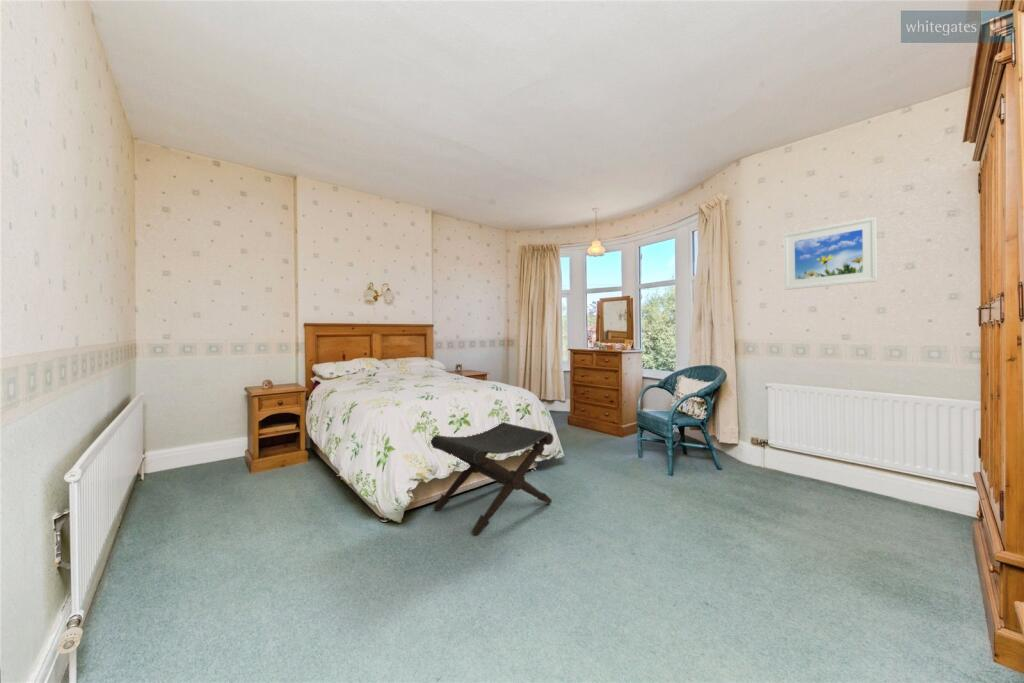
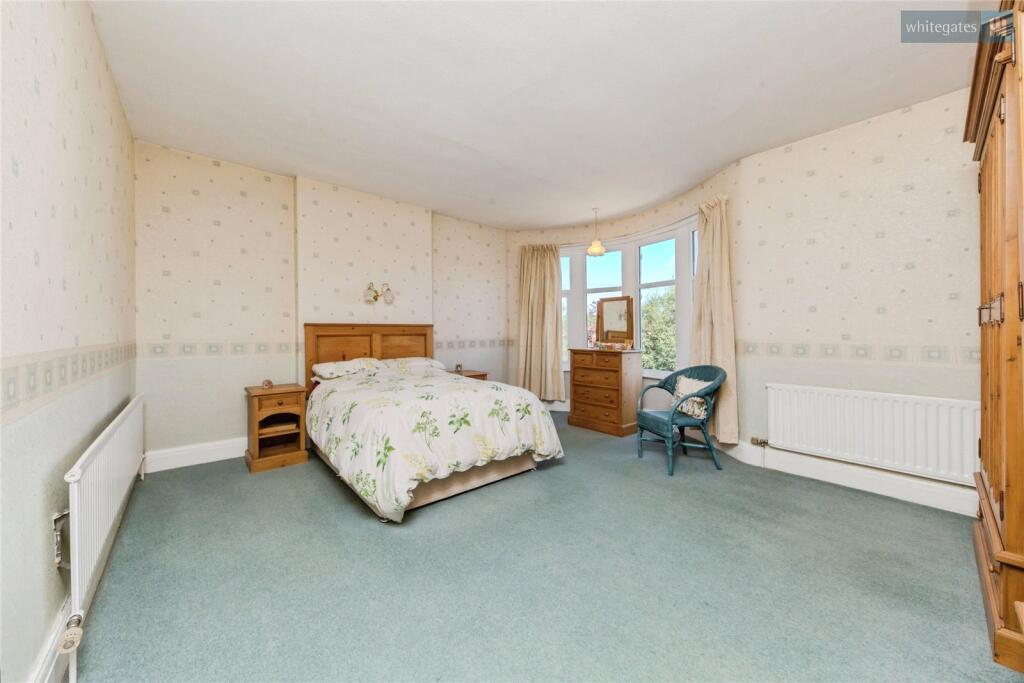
- footstool (493, 470)
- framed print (827, 256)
